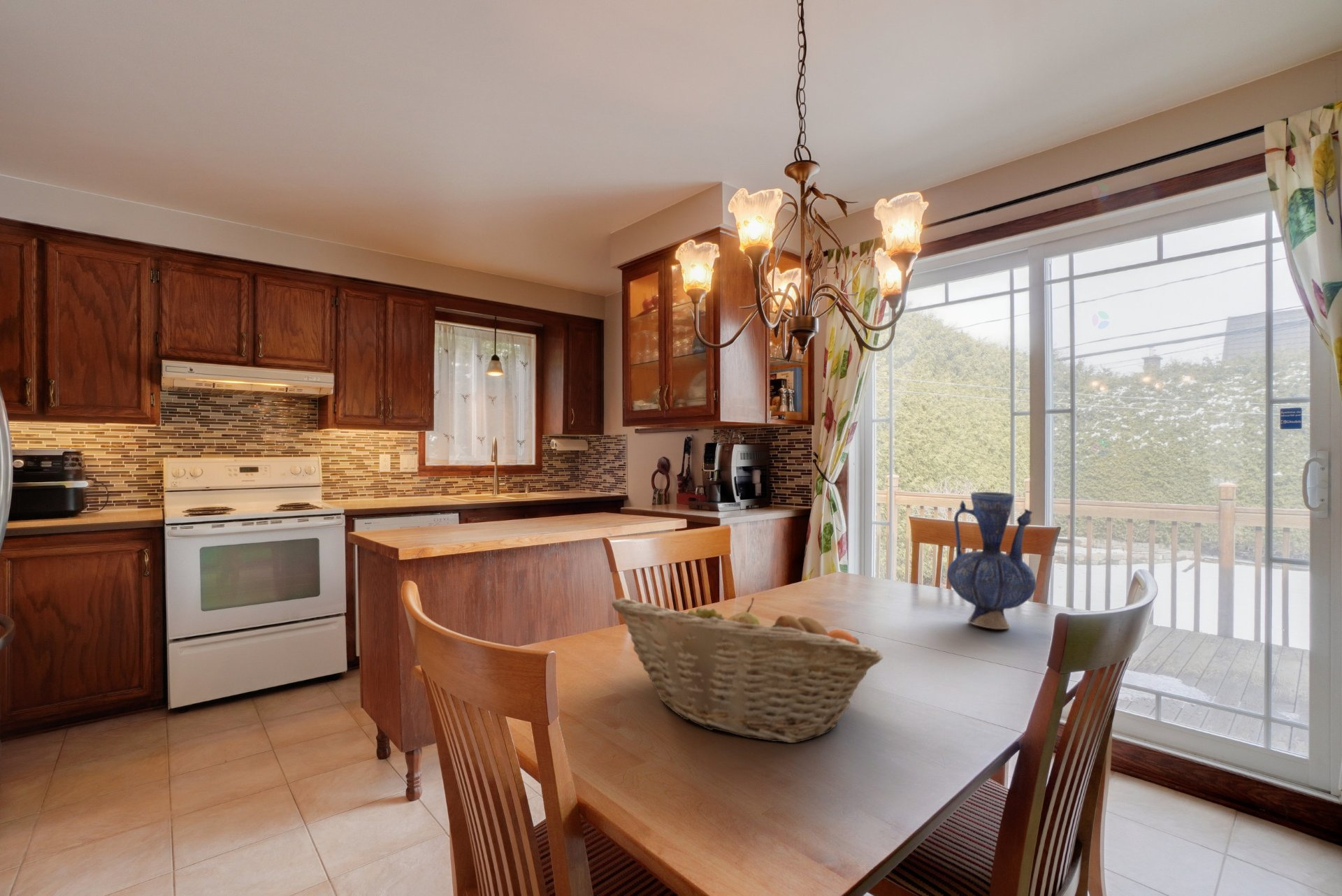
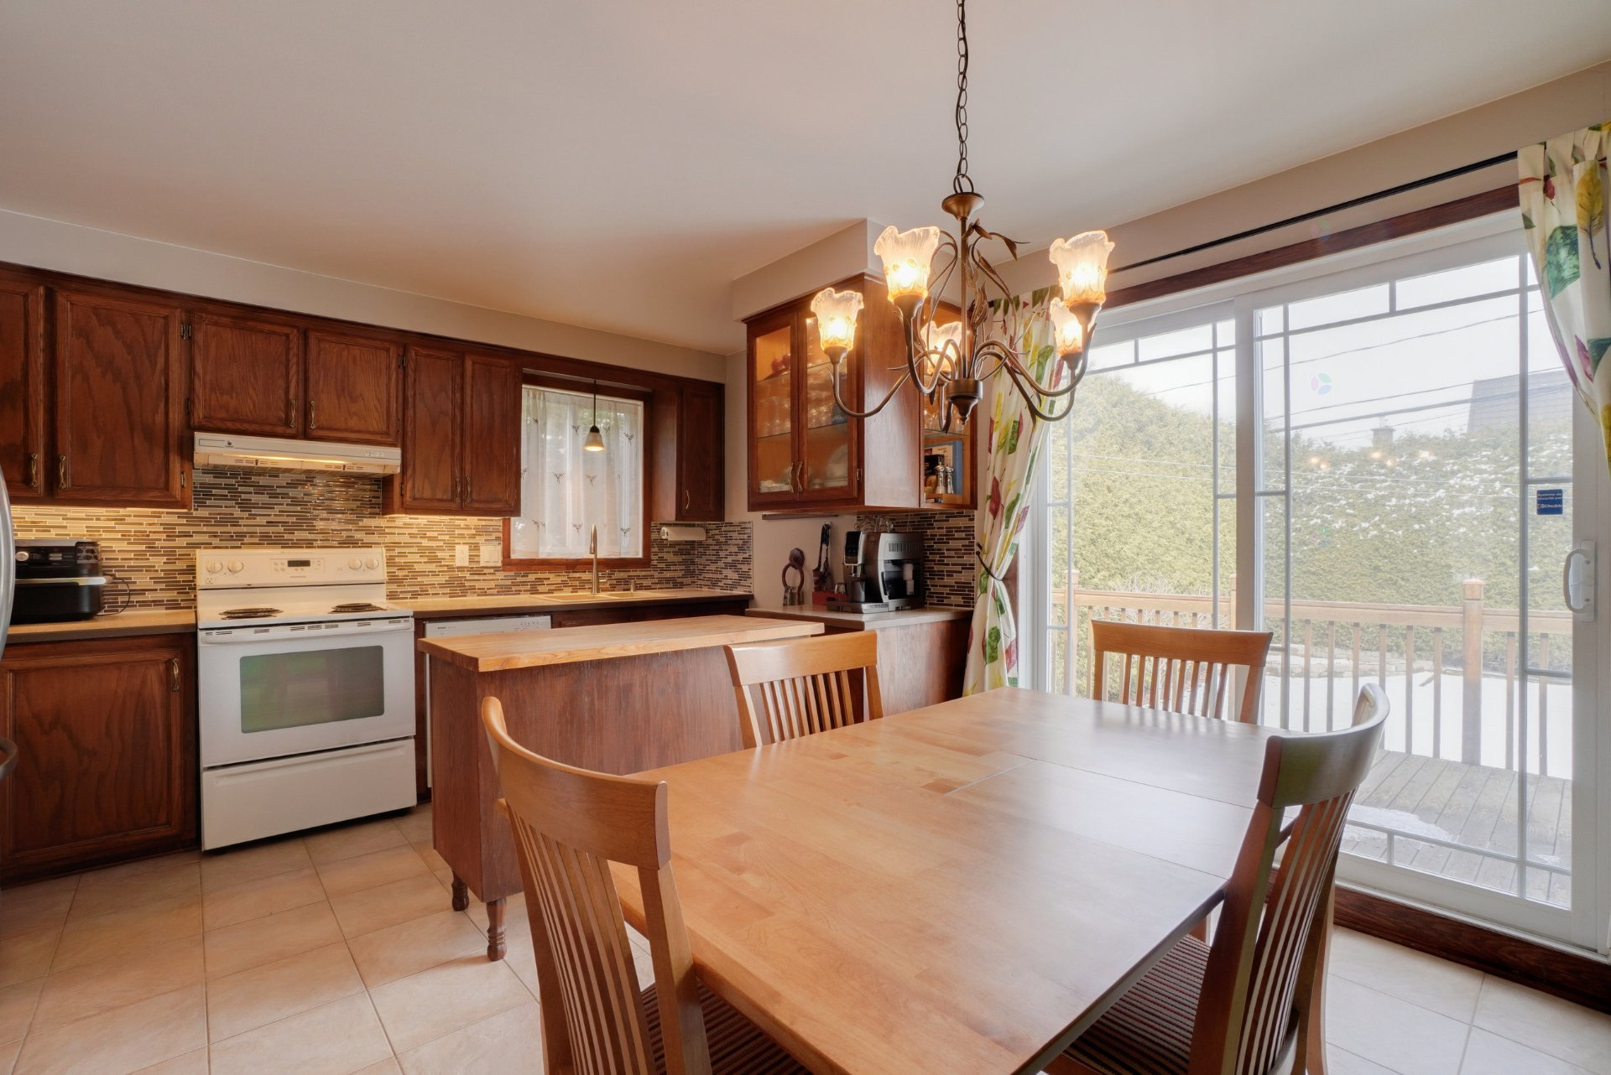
- vase (990, 558)
- fruit basket (739, 648)
